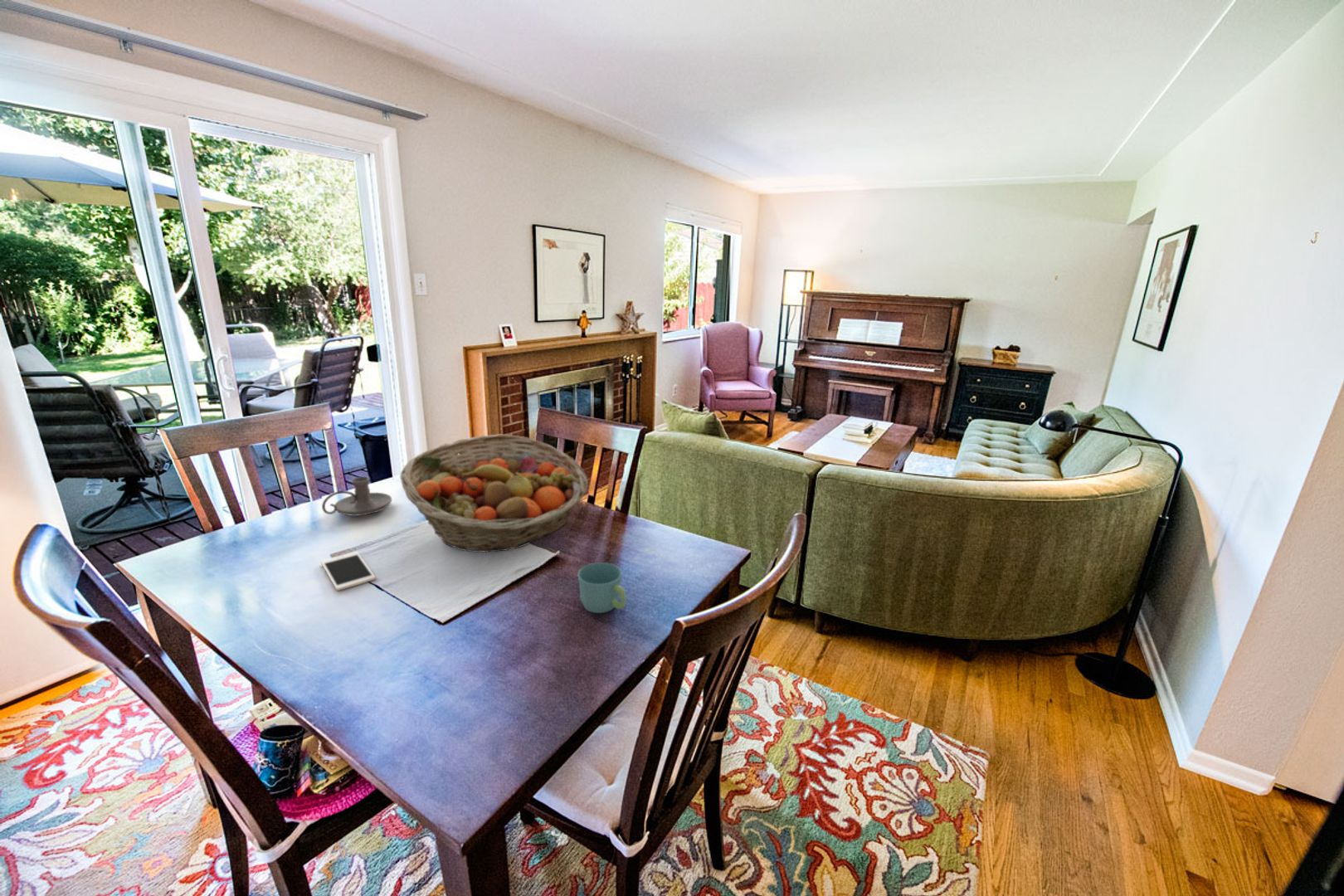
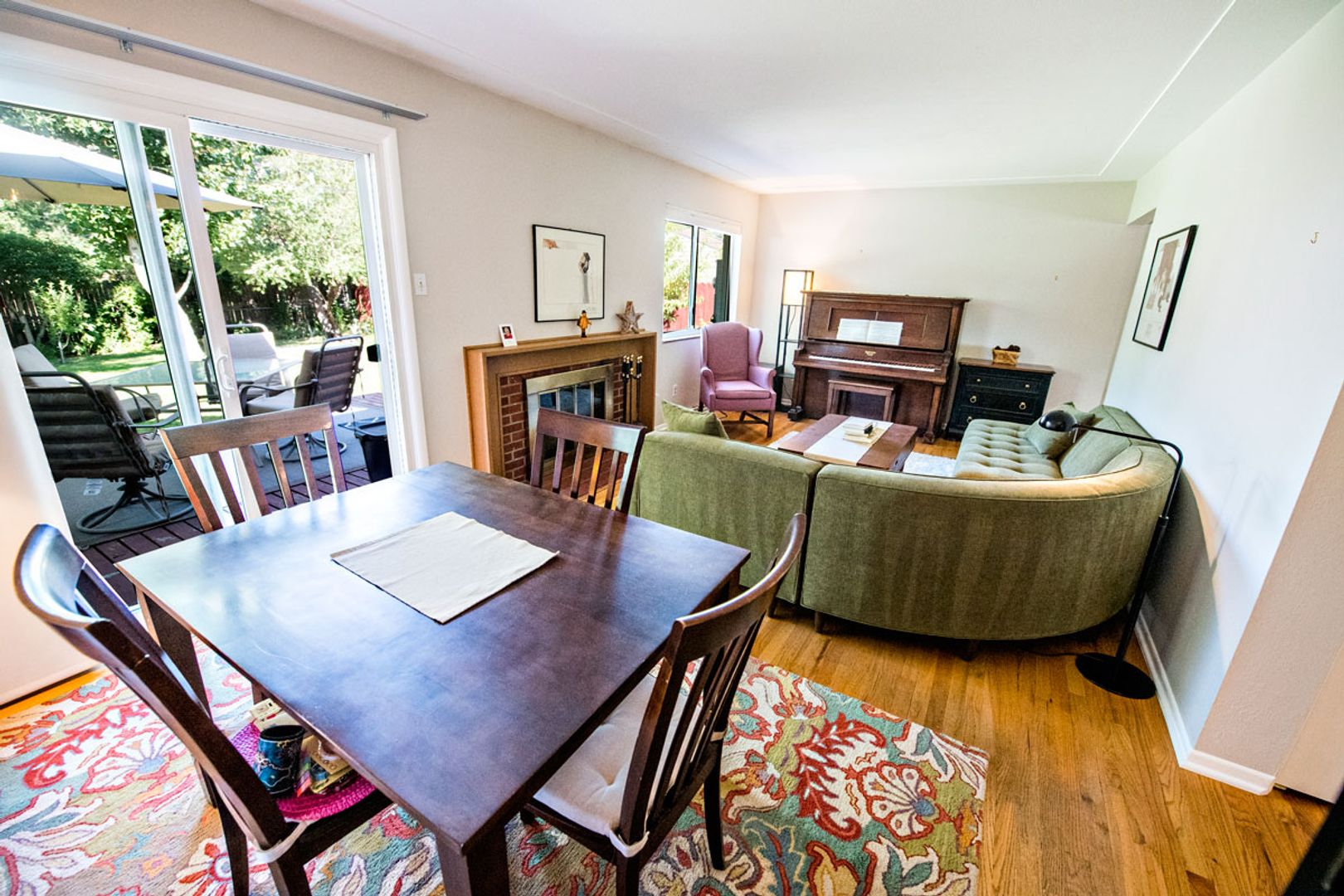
- cell phone (348, 569)
- mug (604, 591)
- candle holder (356, 496)
- fruit basket (501, 489)
